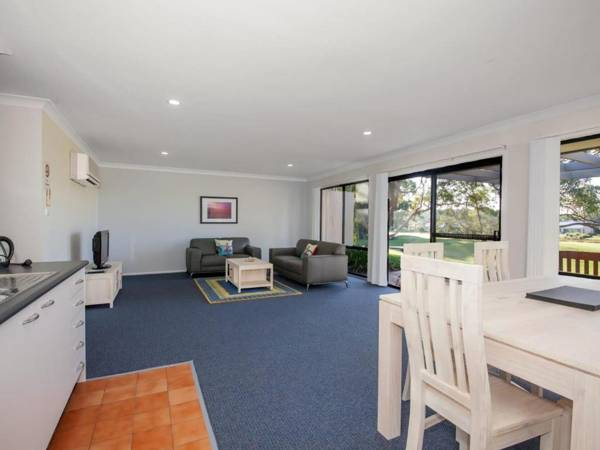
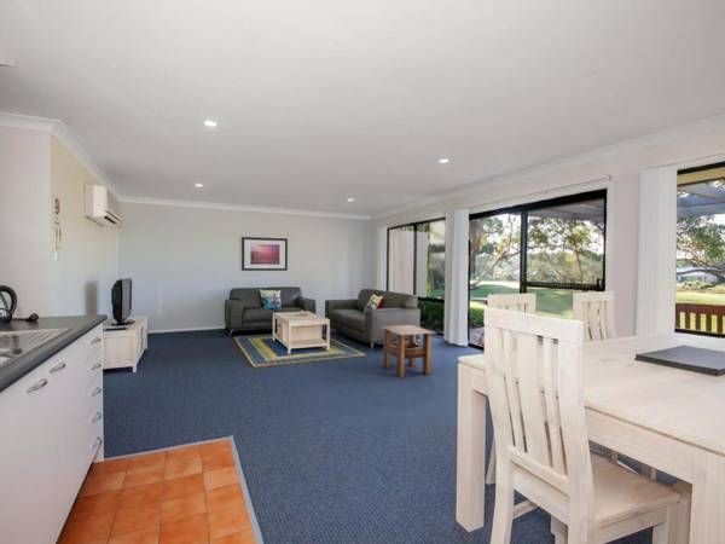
+ side table (406, 349)
